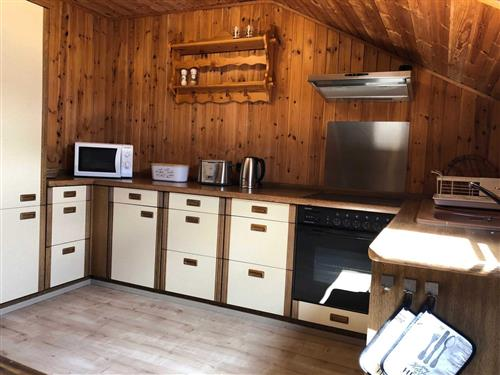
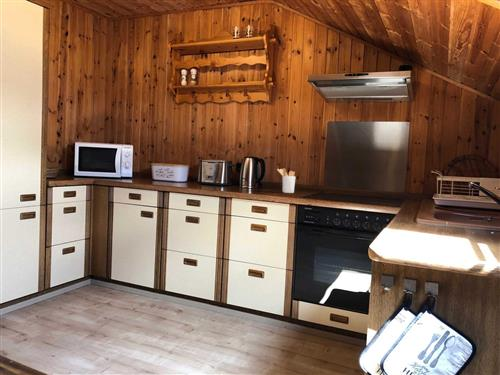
+ utensil holder (286, 180)
